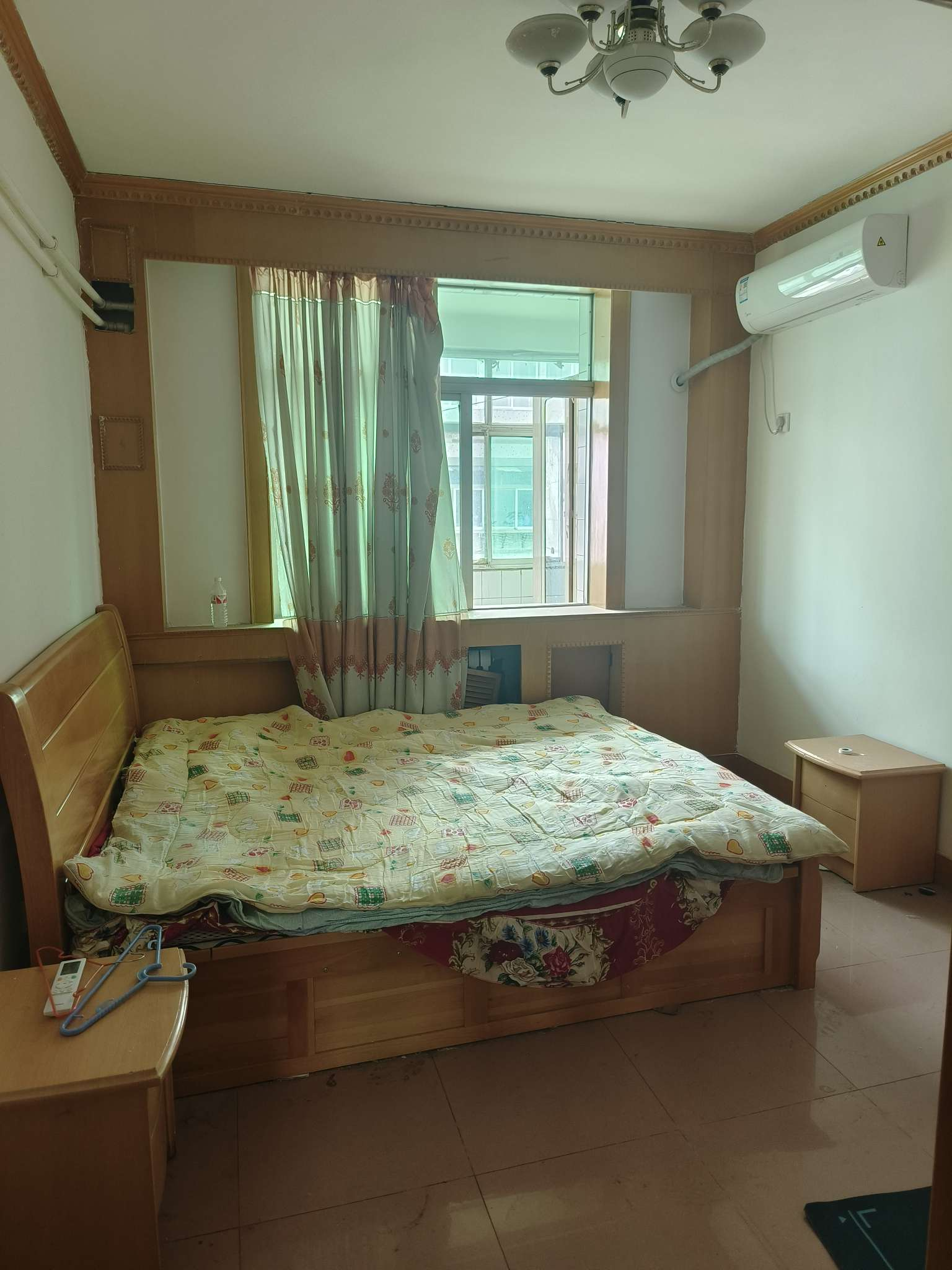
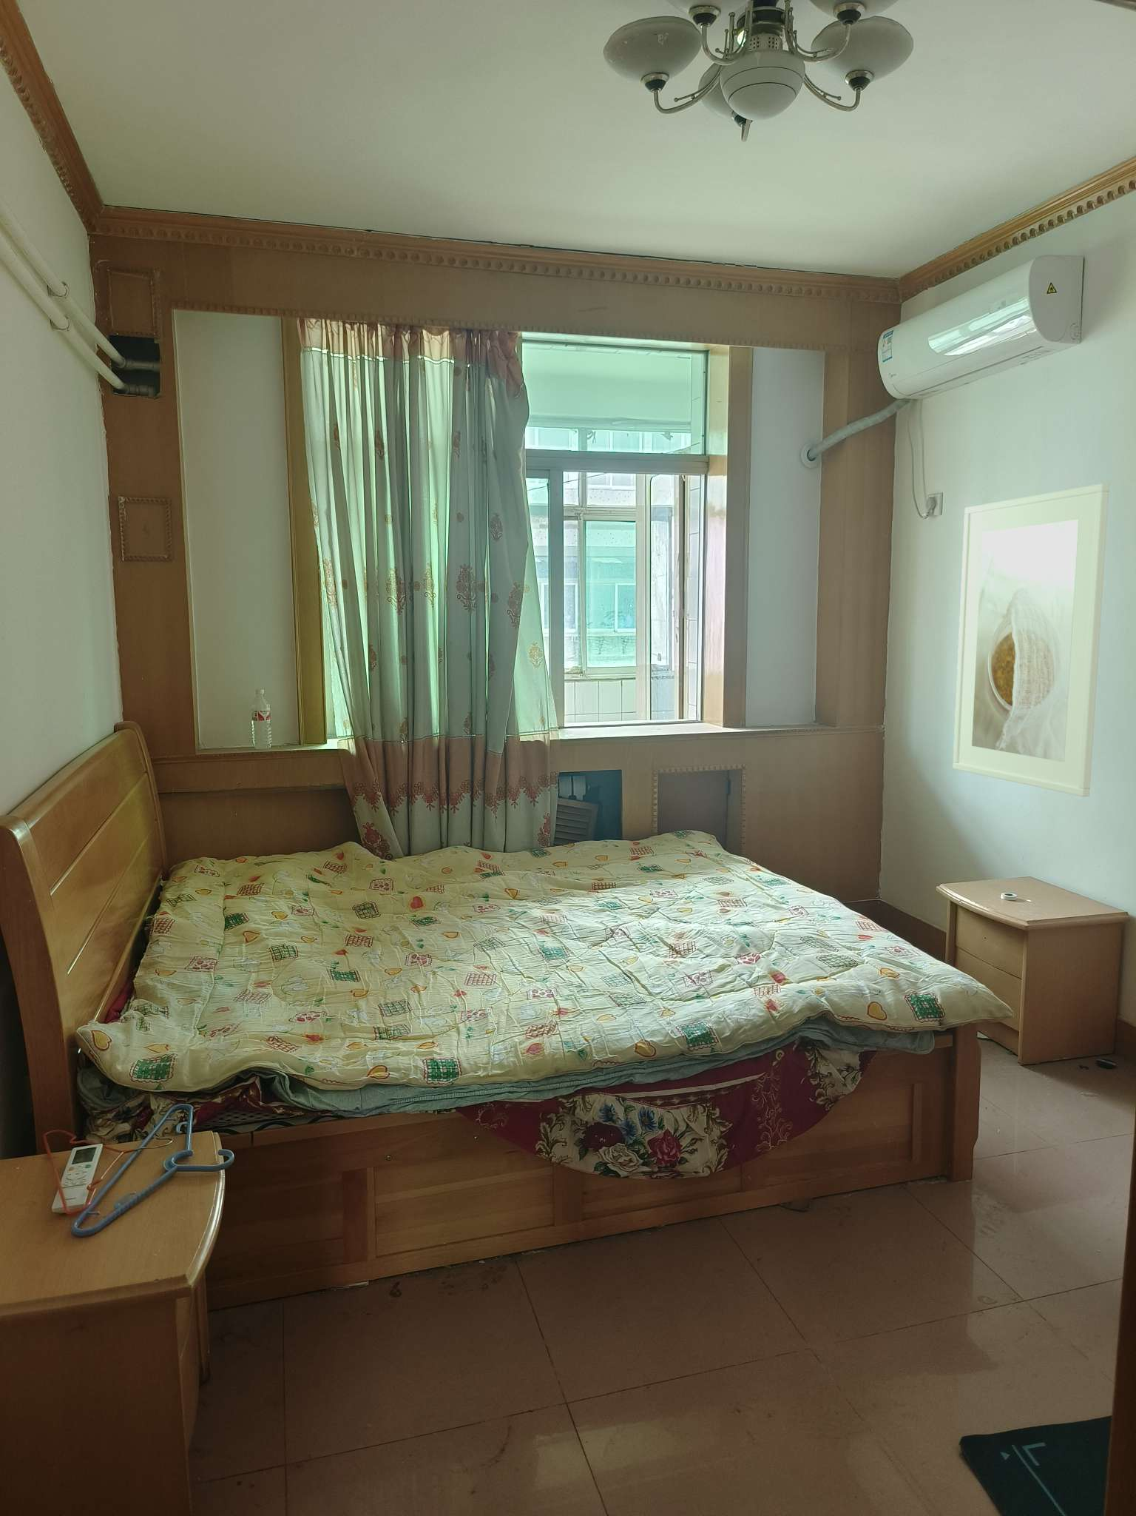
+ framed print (1023, 641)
